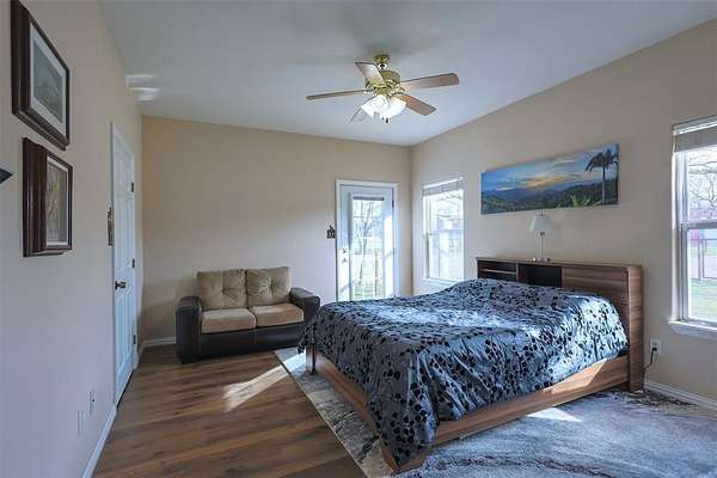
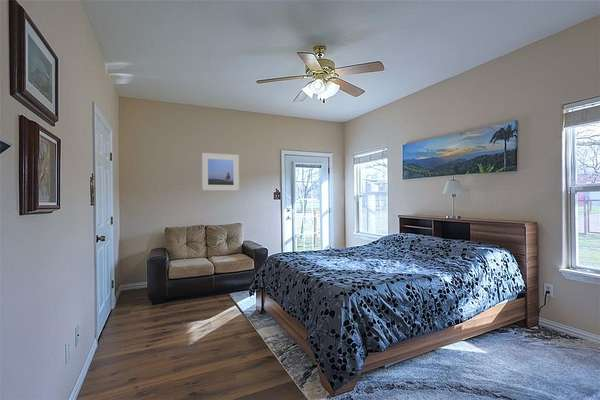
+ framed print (220, 172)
